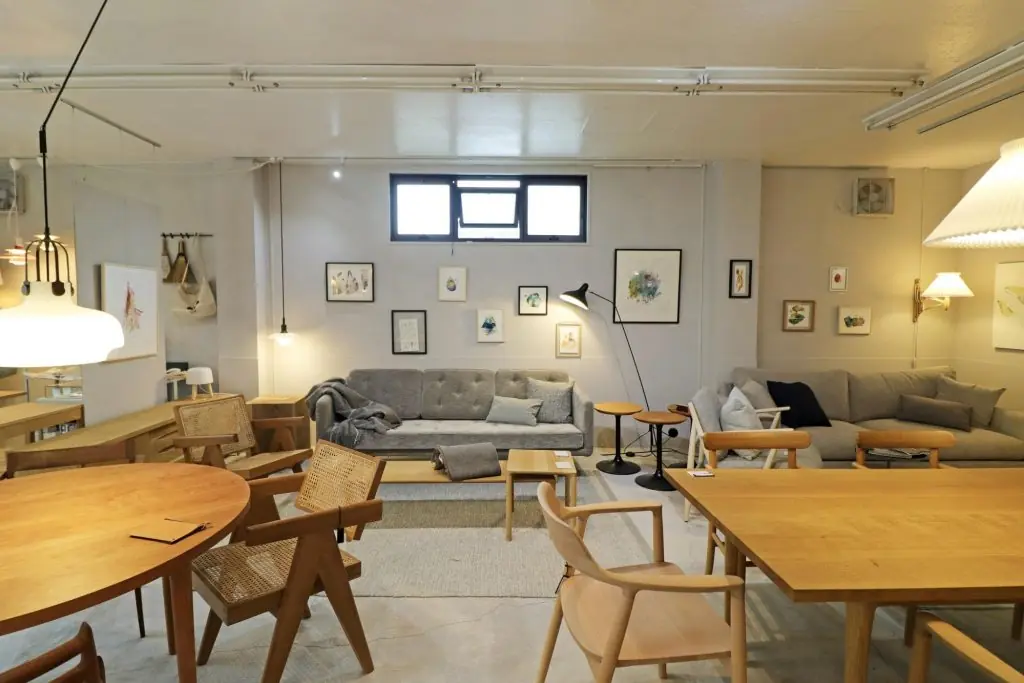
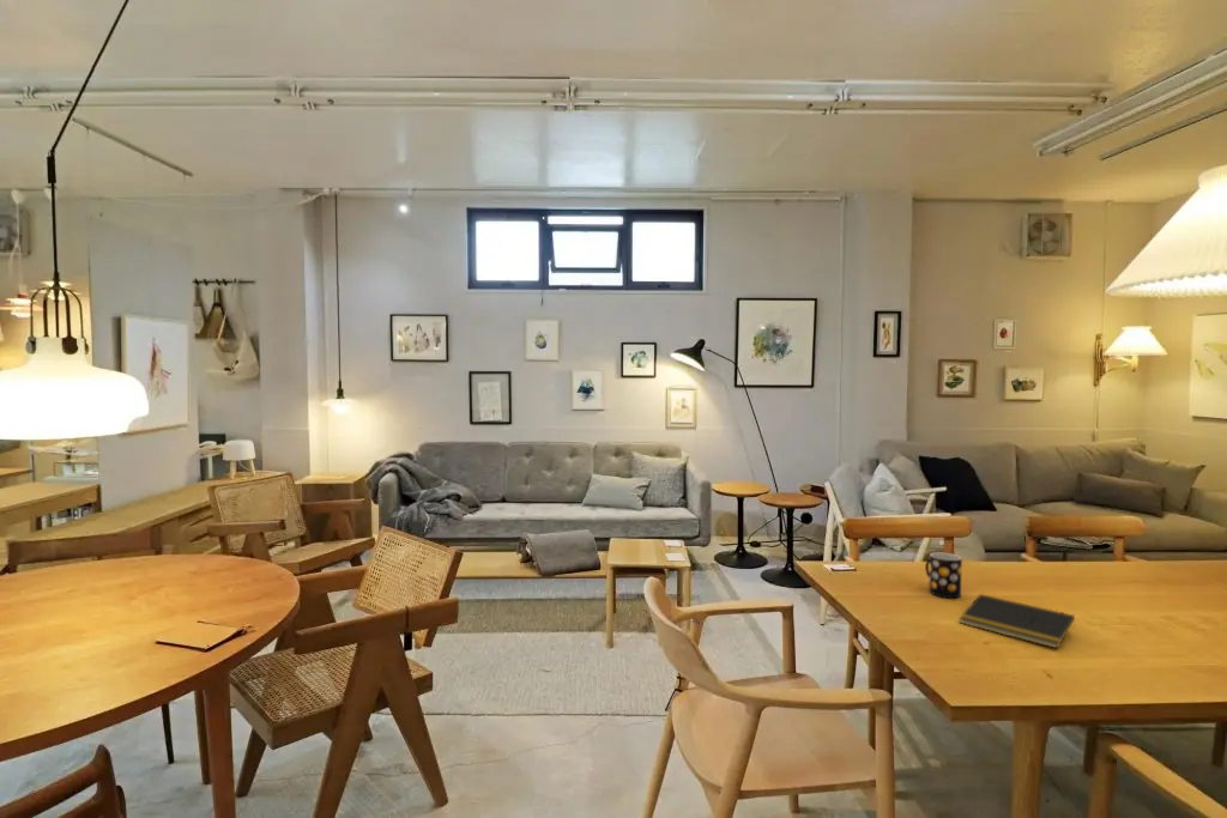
+ mug (939, 572)
+ notepad (1015, 618)
